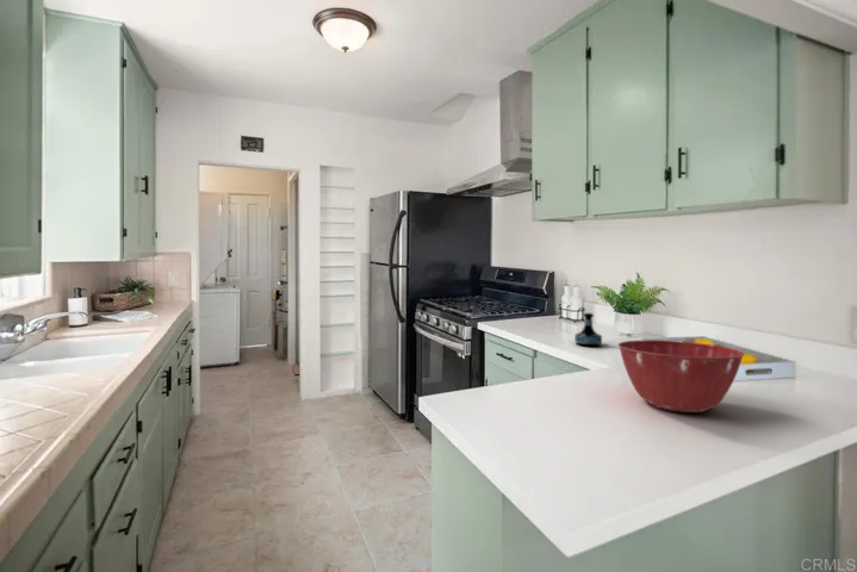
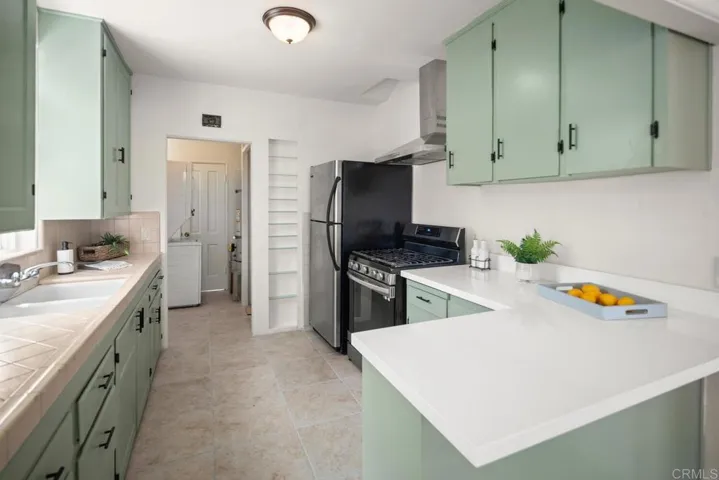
- tequila bottle (588, 328)
- mixing bowl (676, 375)
